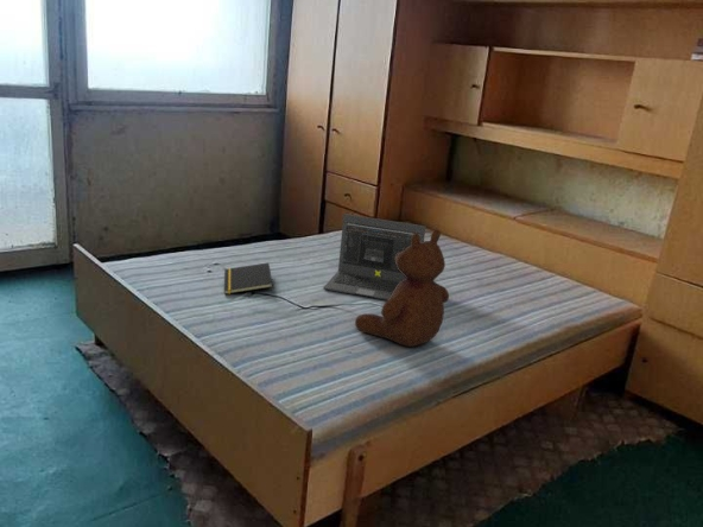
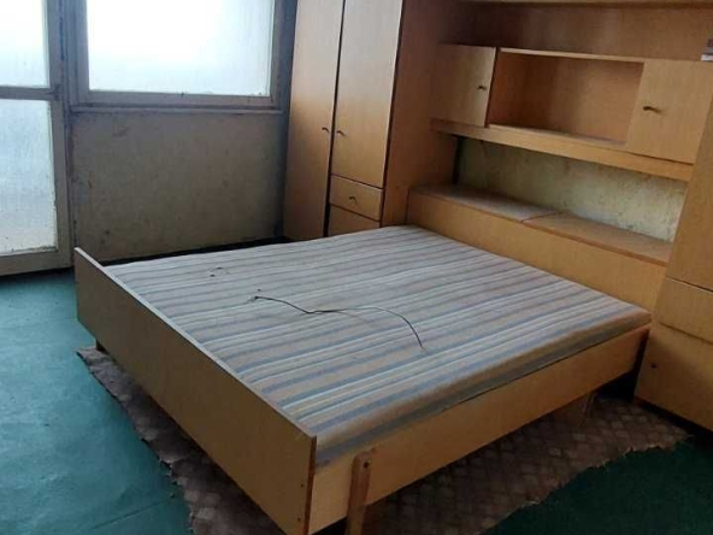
- teddy bear (405, 282)
- laptop (379, 259)
- notepad (247, 278)
